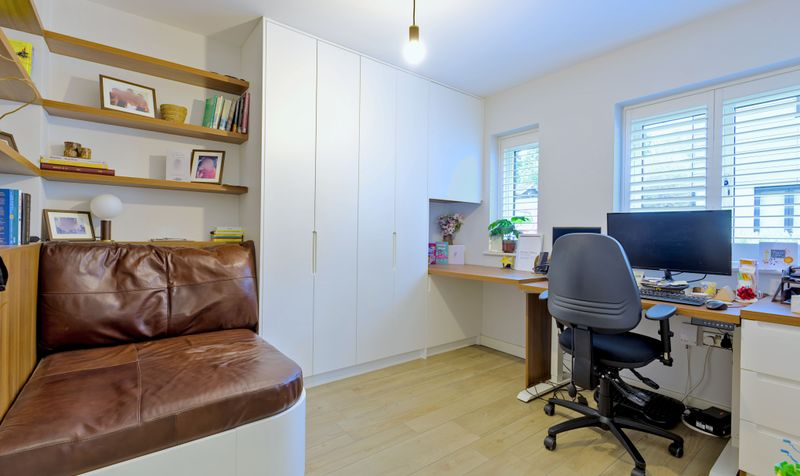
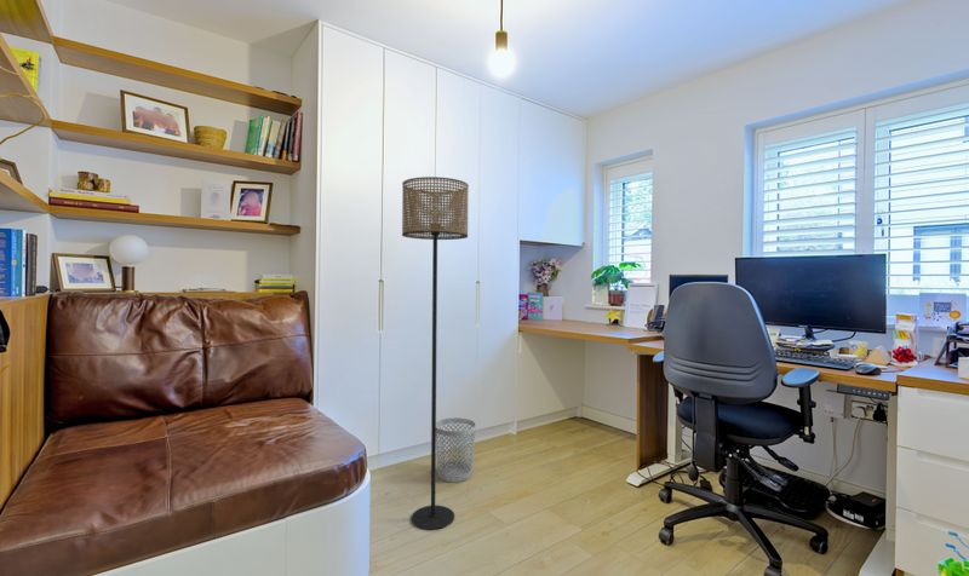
+ floor lamp (434, 352)
+ wastebasket (455, 449)
